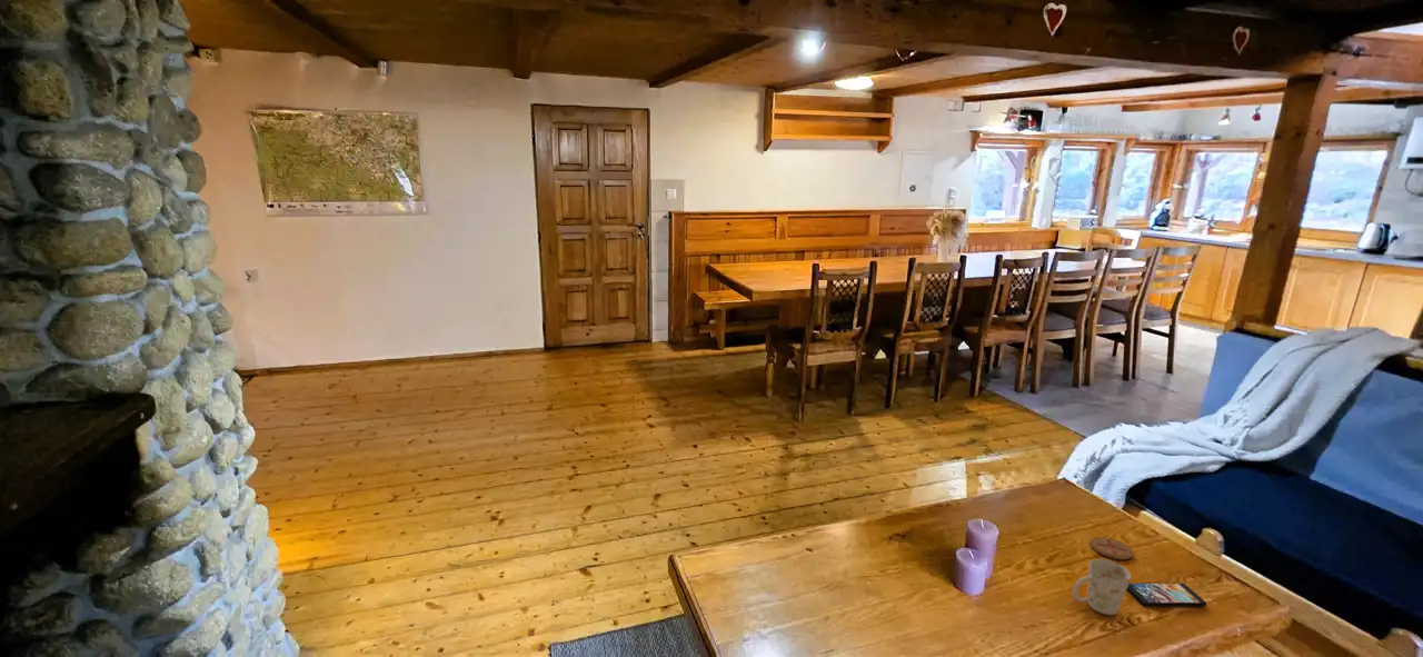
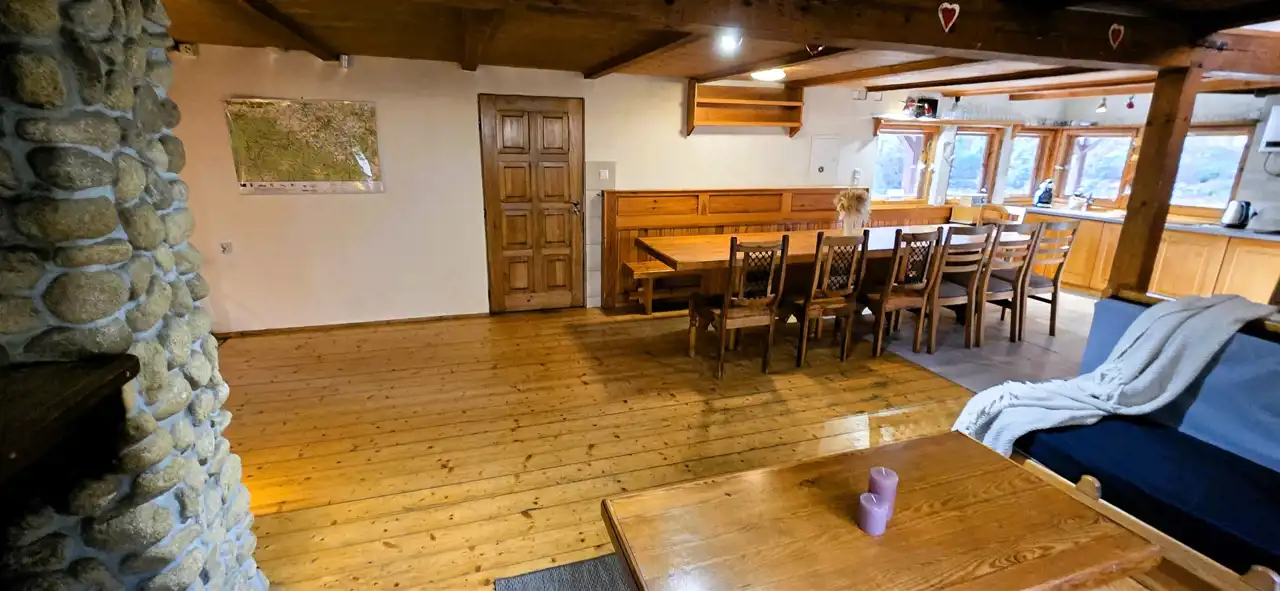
- coaster (1111, 548)
- smartphone (1164, 594)
- mug (1097, 588)
